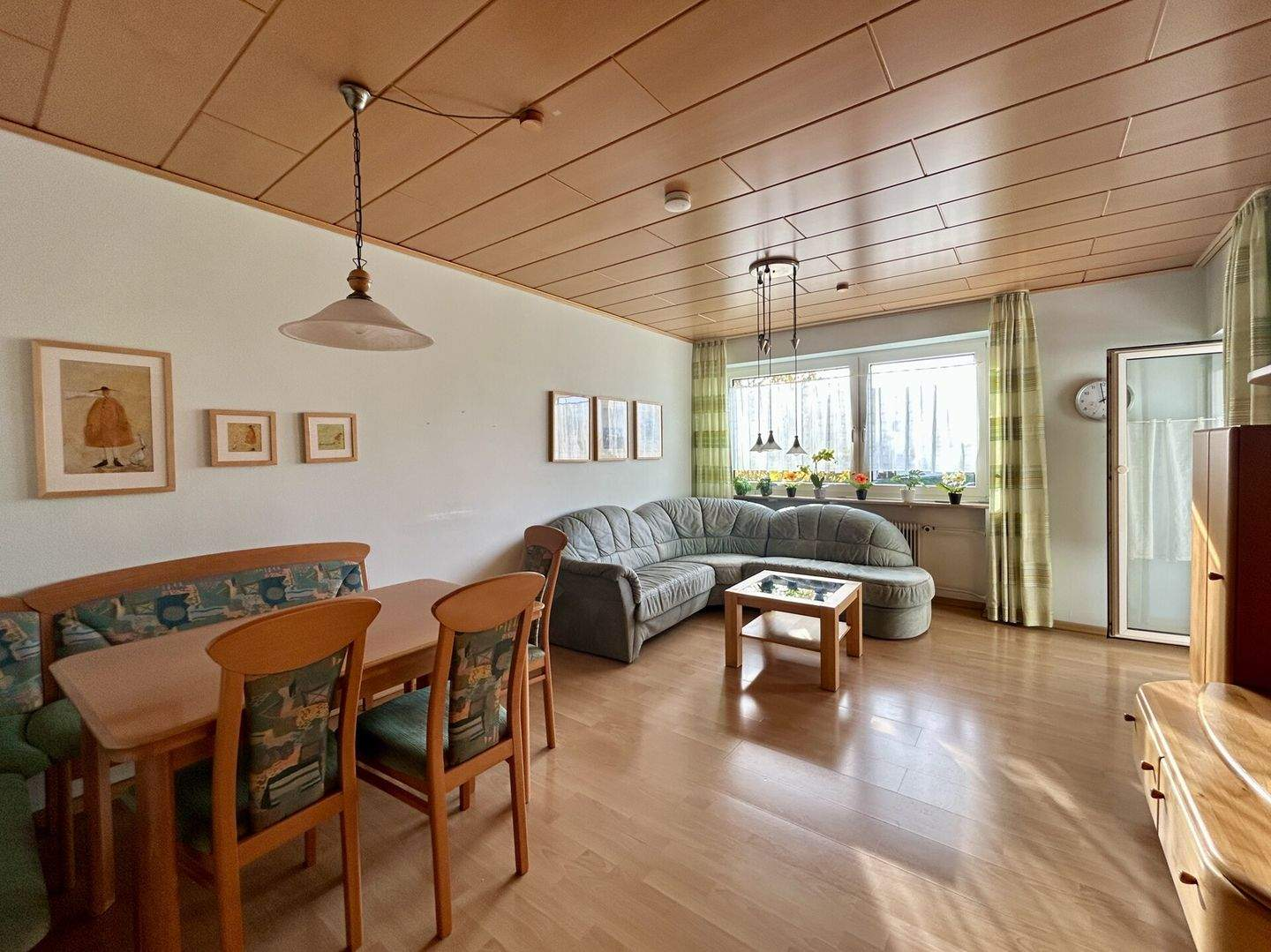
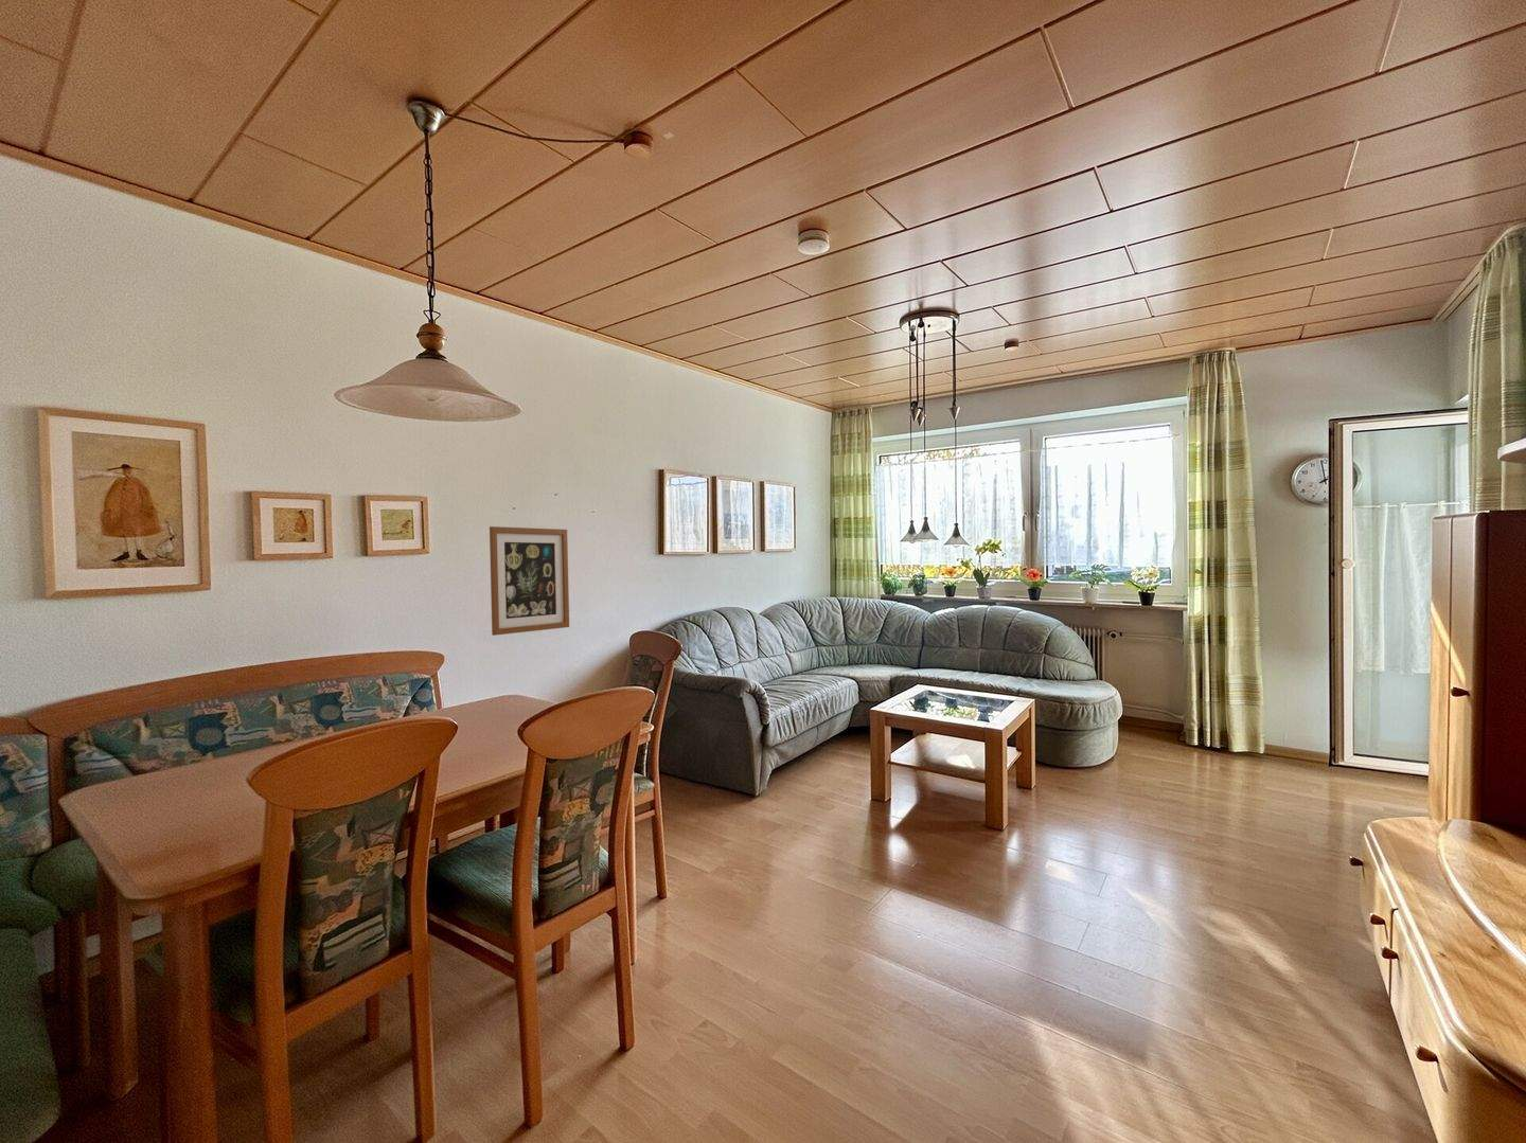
+ wall art (531, 580)
